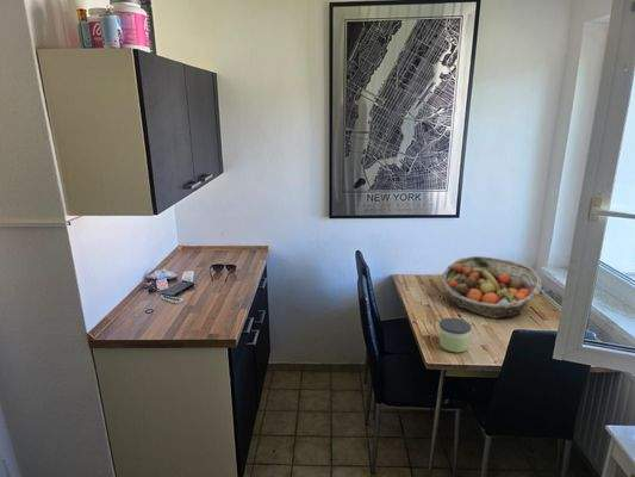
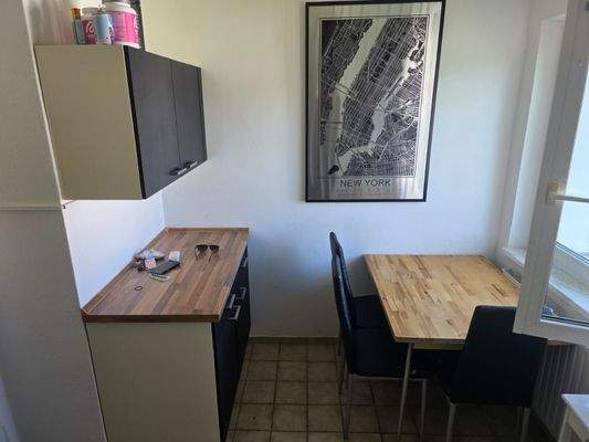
- candle (454, 335)
- fruit basket (488, 285)
